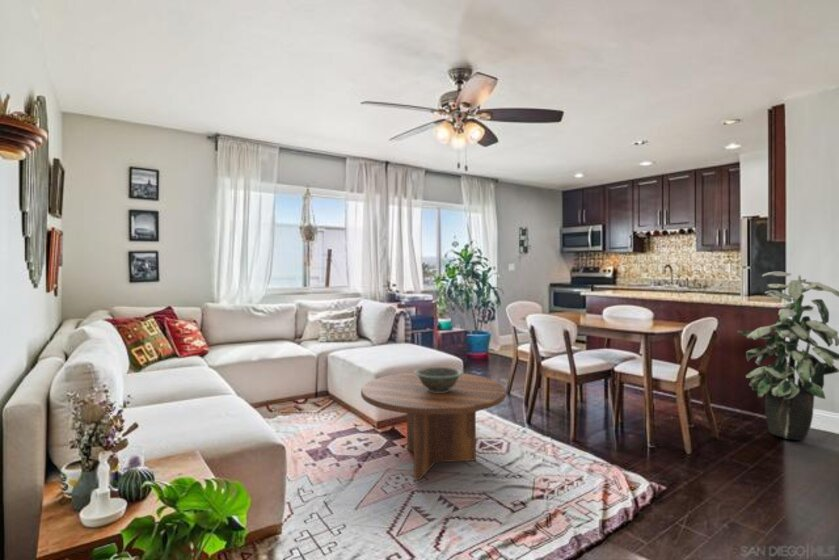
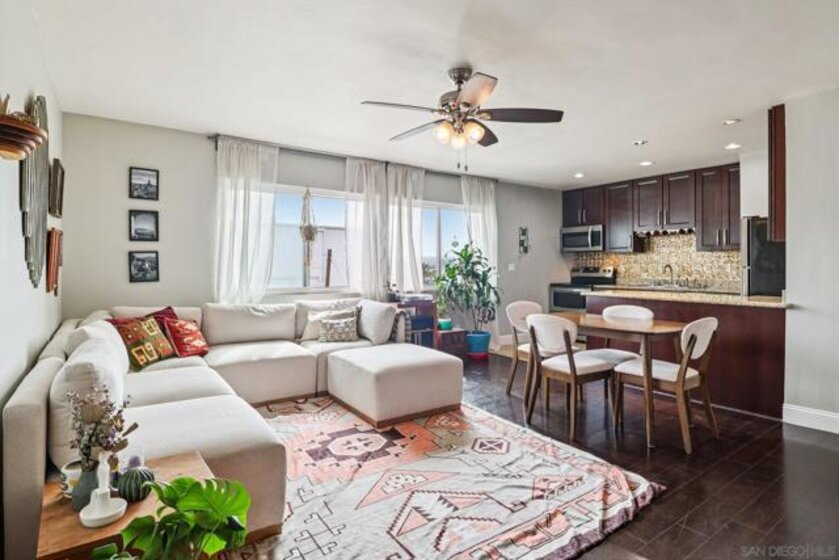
- decorative bowl (438, 380)
- coffee table (433, 424)
- indoor plant (787, 353)
